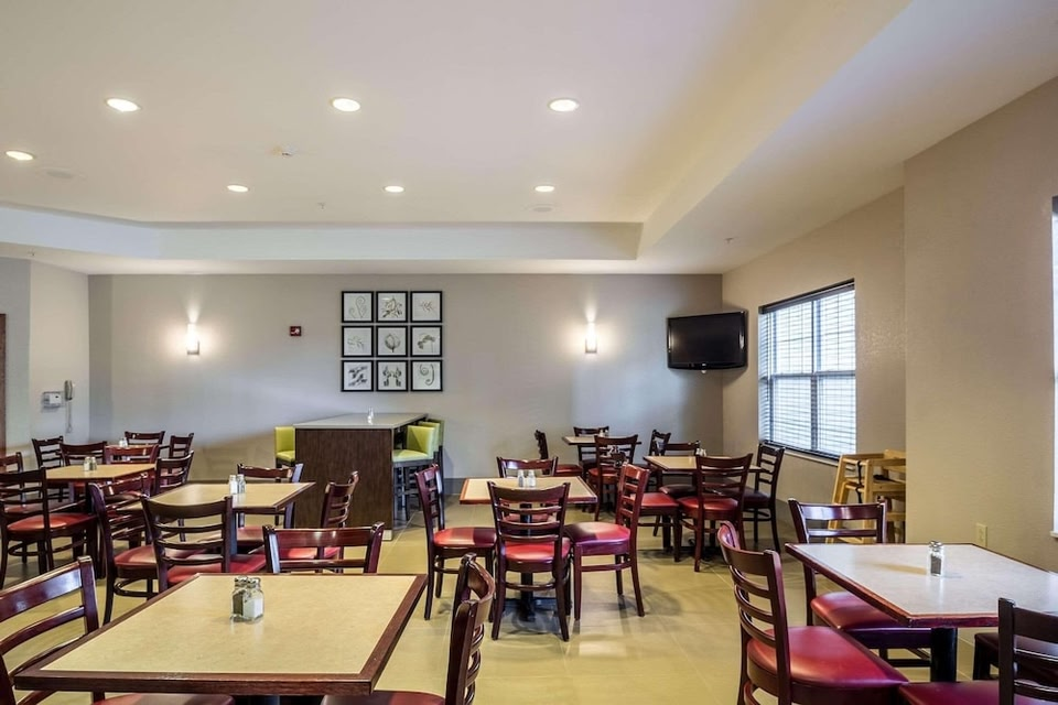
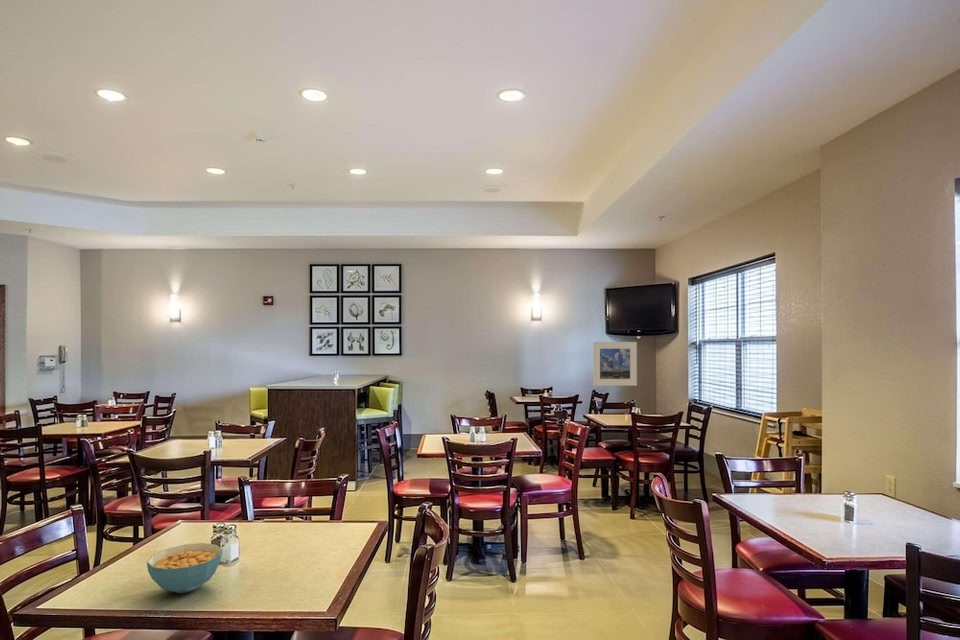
+ cereal bowl (185, 571)
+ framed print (615, 363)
